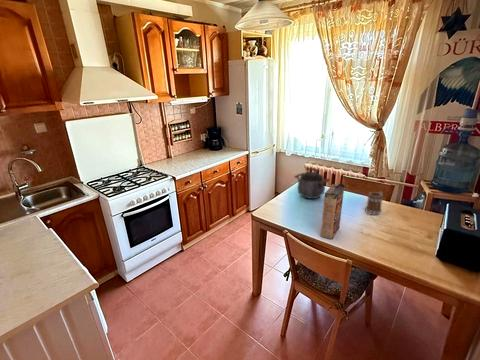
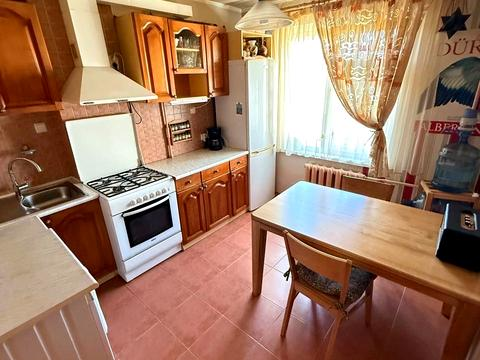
- kettle (311, 182)
- mug (375, 202)
- cereal box (332, 209)
